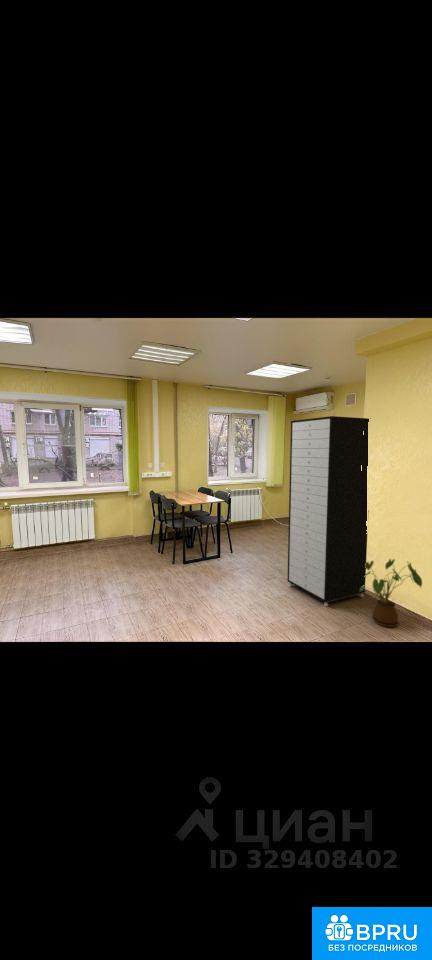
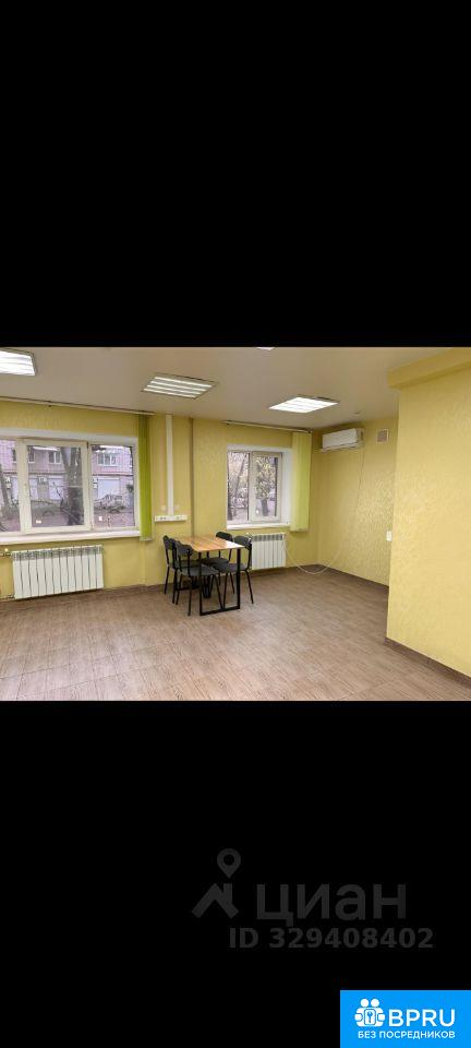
- house plant (387, 593)
- storage cabinet (326, 507)
